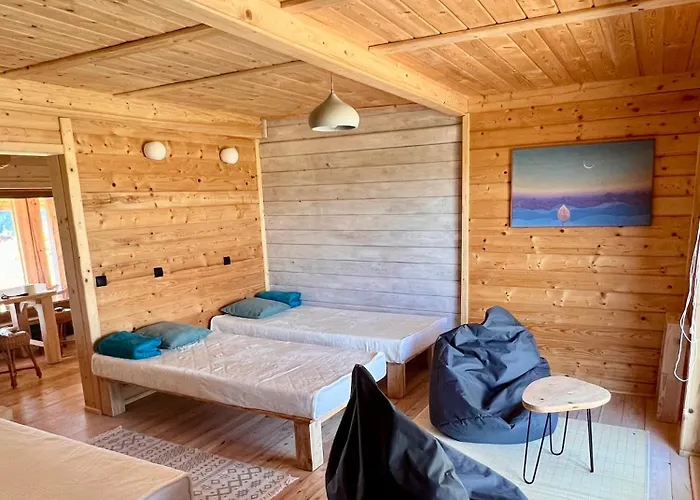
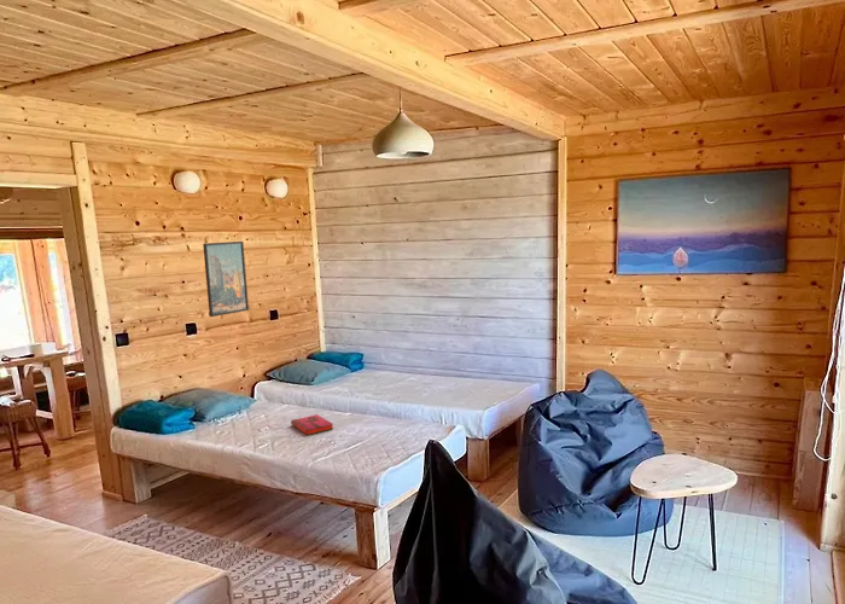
+ hardback book (311, 424)
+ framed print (226, 278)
